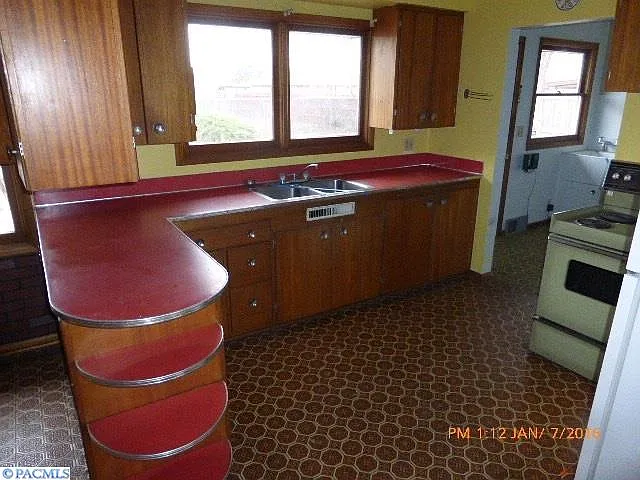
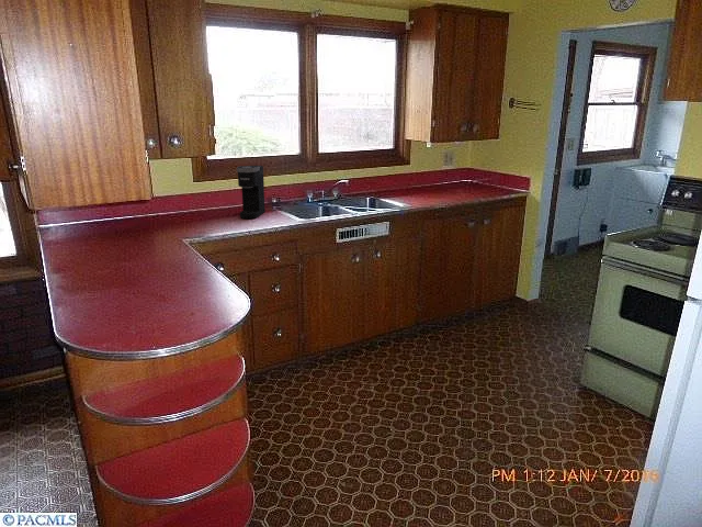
+ coffee maker (251, 190)
